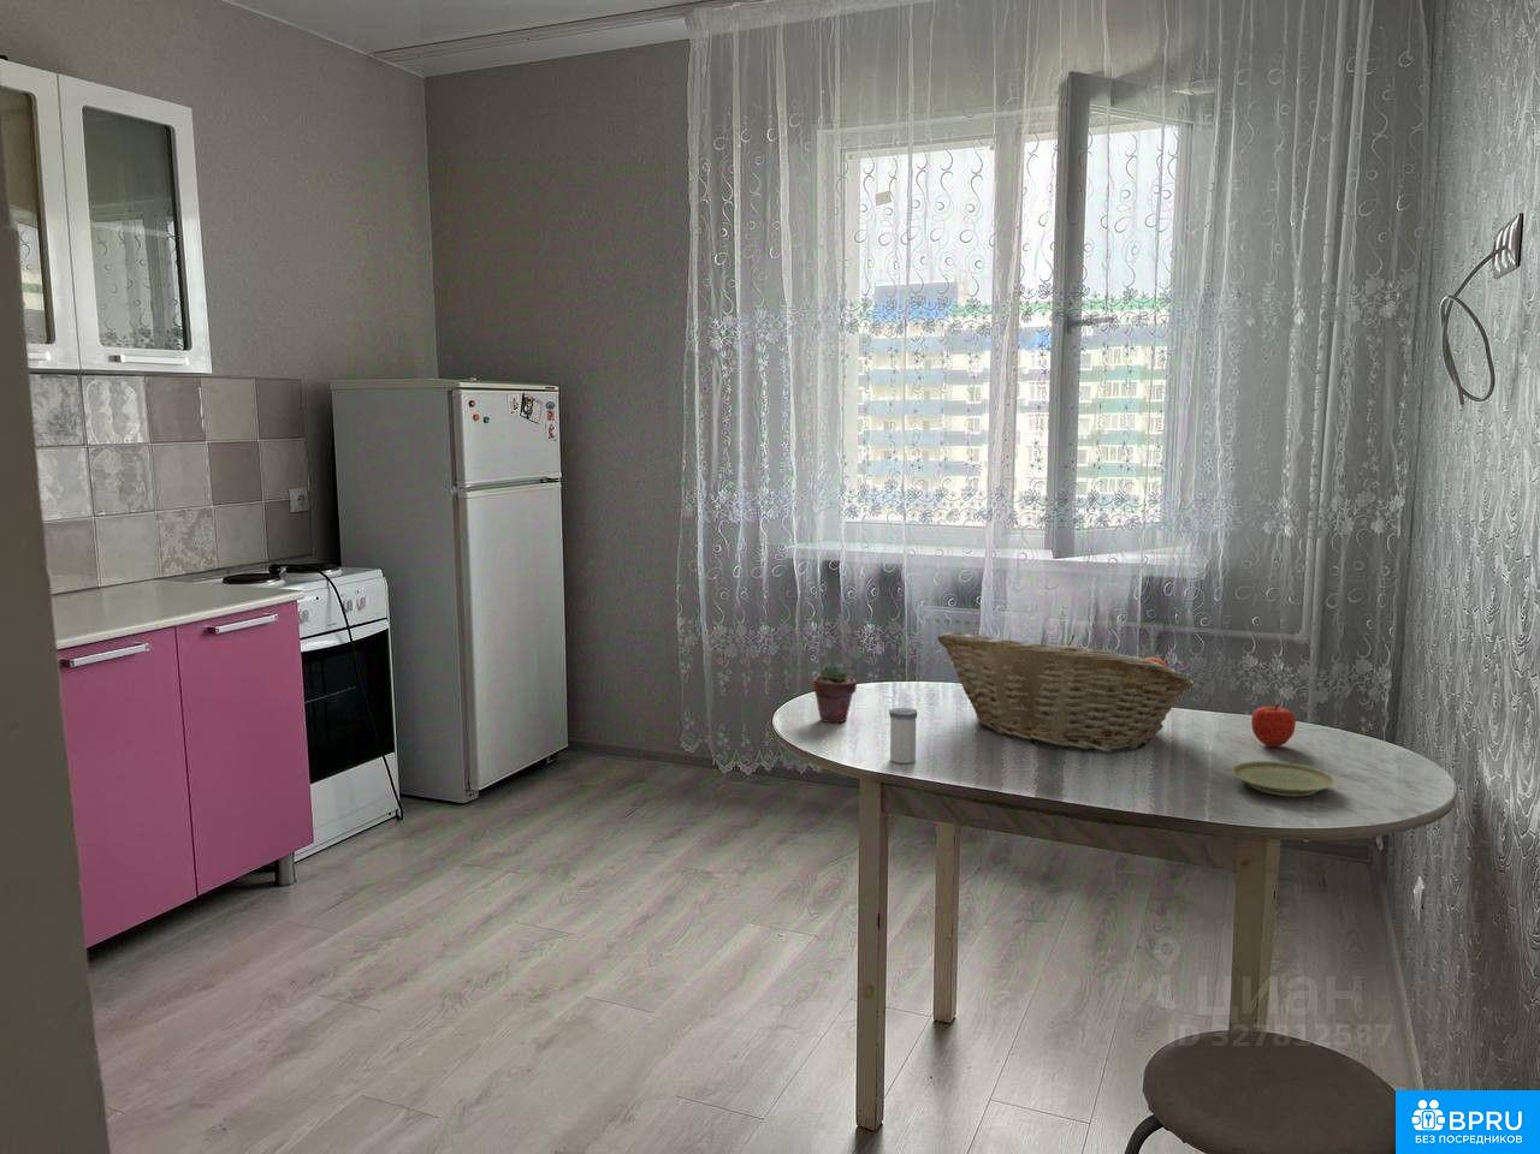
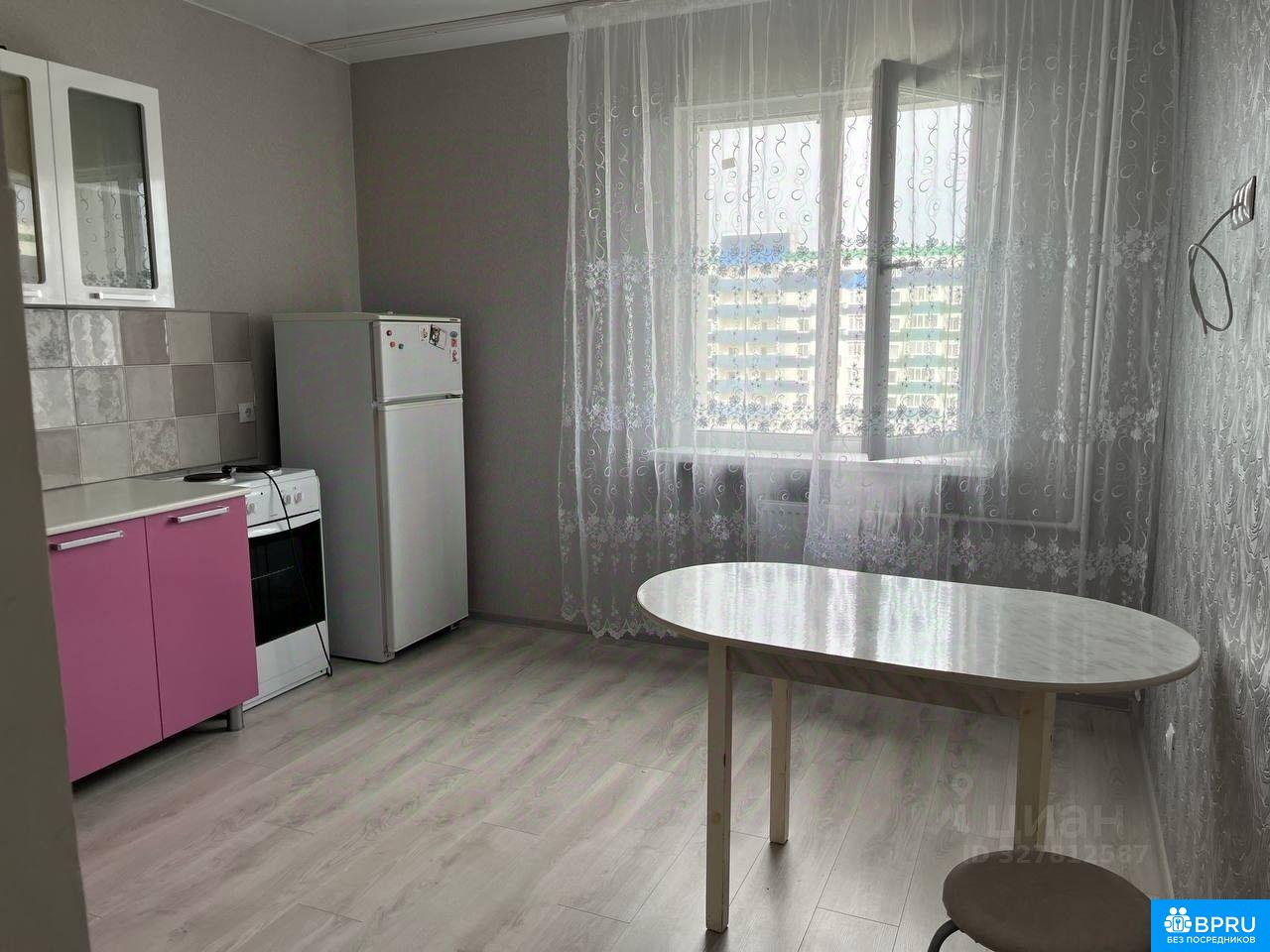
- plate (1282, 781)
- fruit basket (1059, 679)
- fruit (1273, 724)
- salt shaker (902, 735)
- potted succulent (834, 690)
